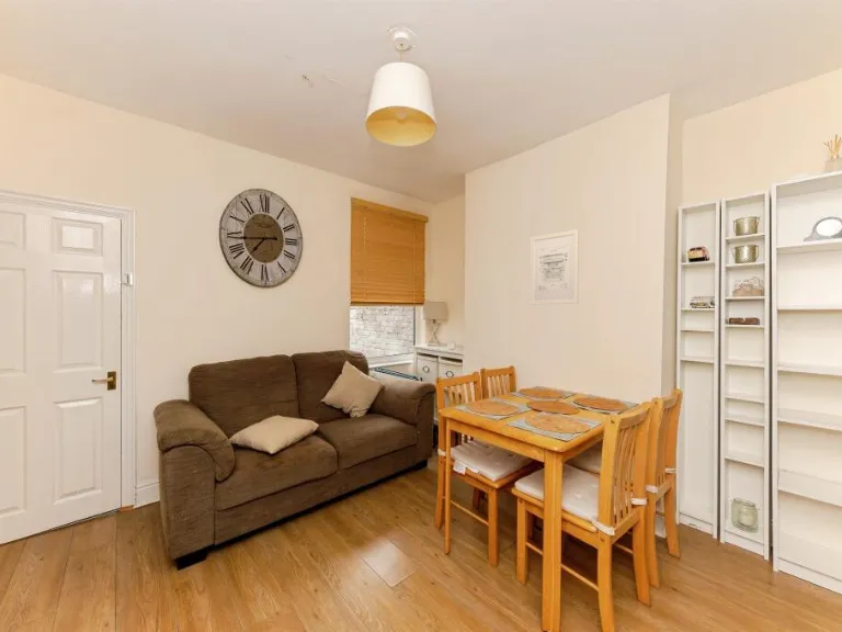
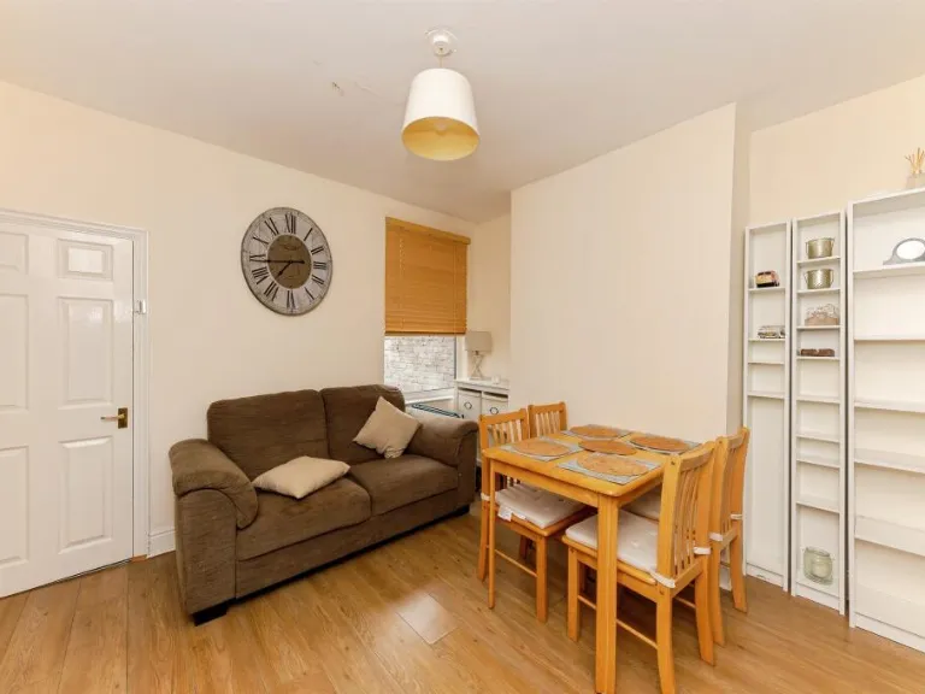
- wall art (553, 269)
